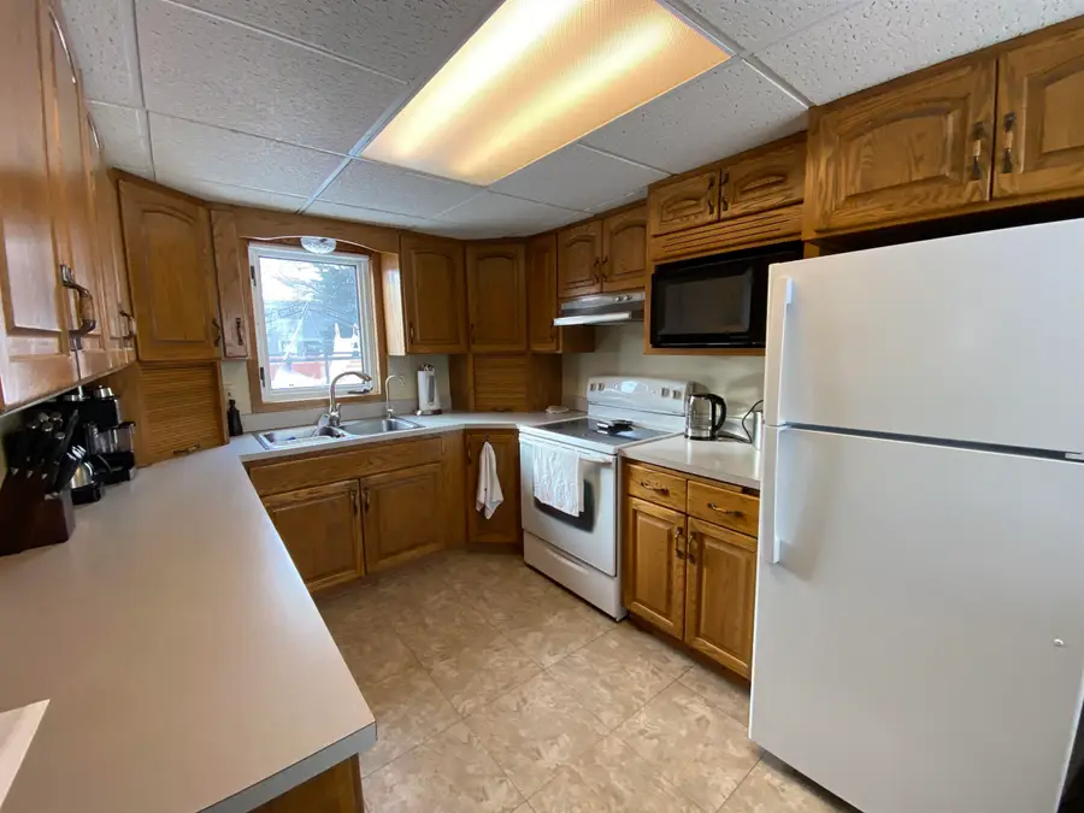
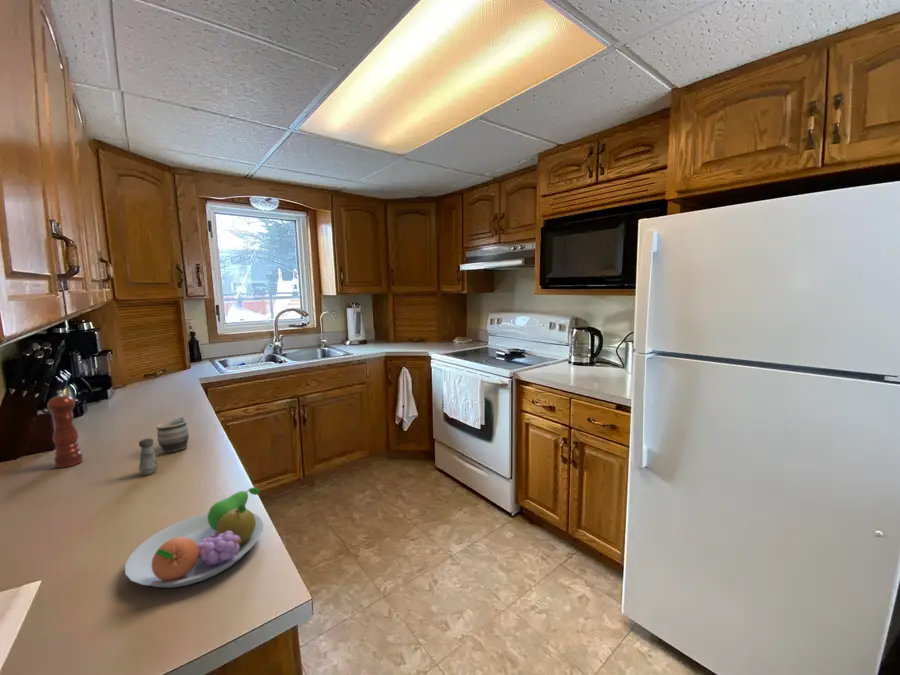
+ pepper mill (64, 427)
+ salt shaker (147, 456)
+ mug (174, 434)
+ fruit bowl (204, 529)
